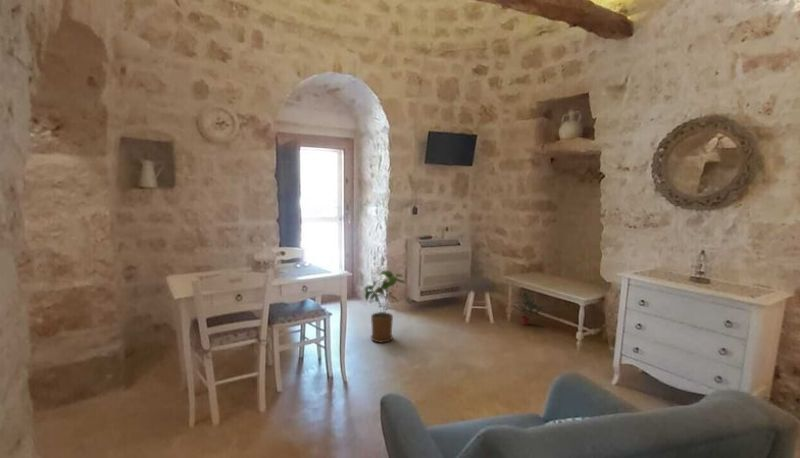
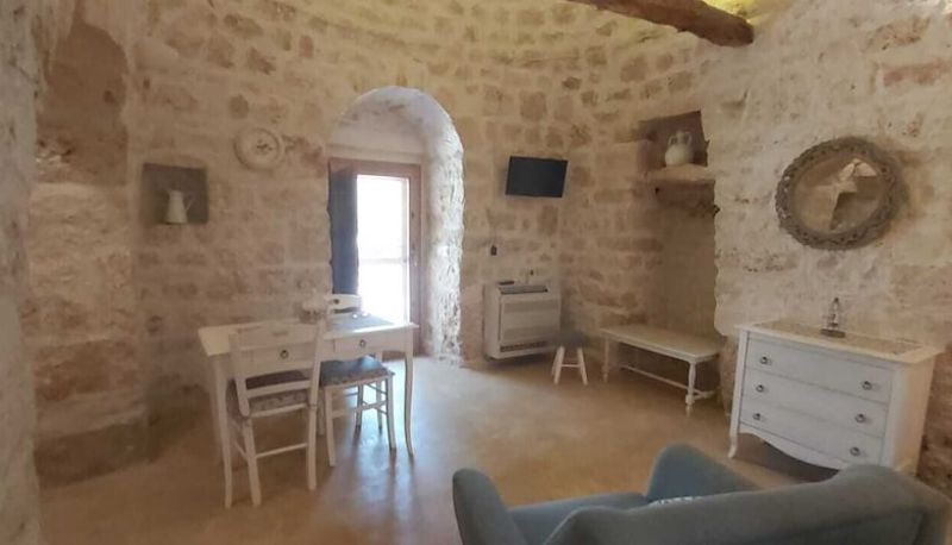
- house plant (381, 306)
- potted plant (530, 308)
